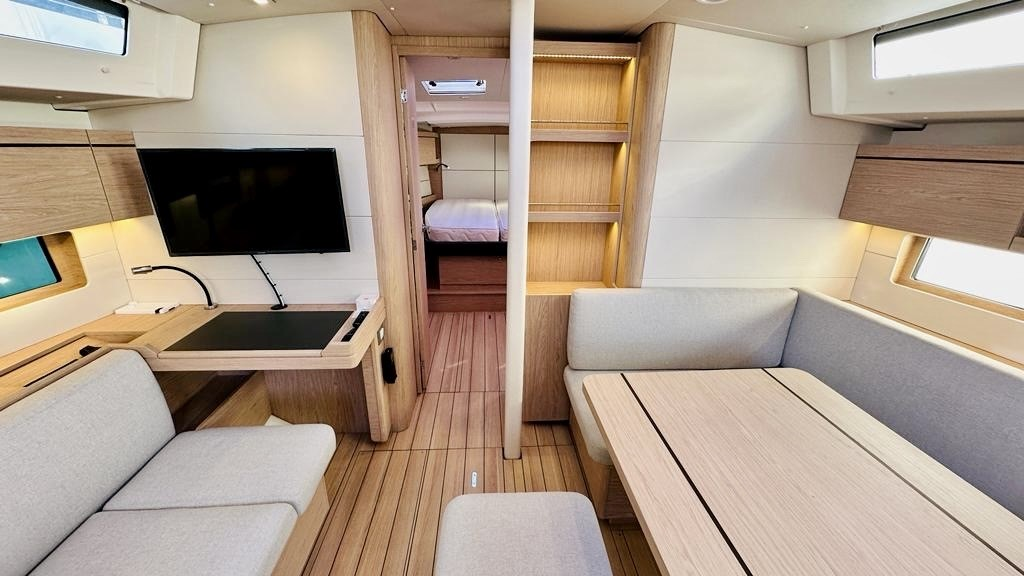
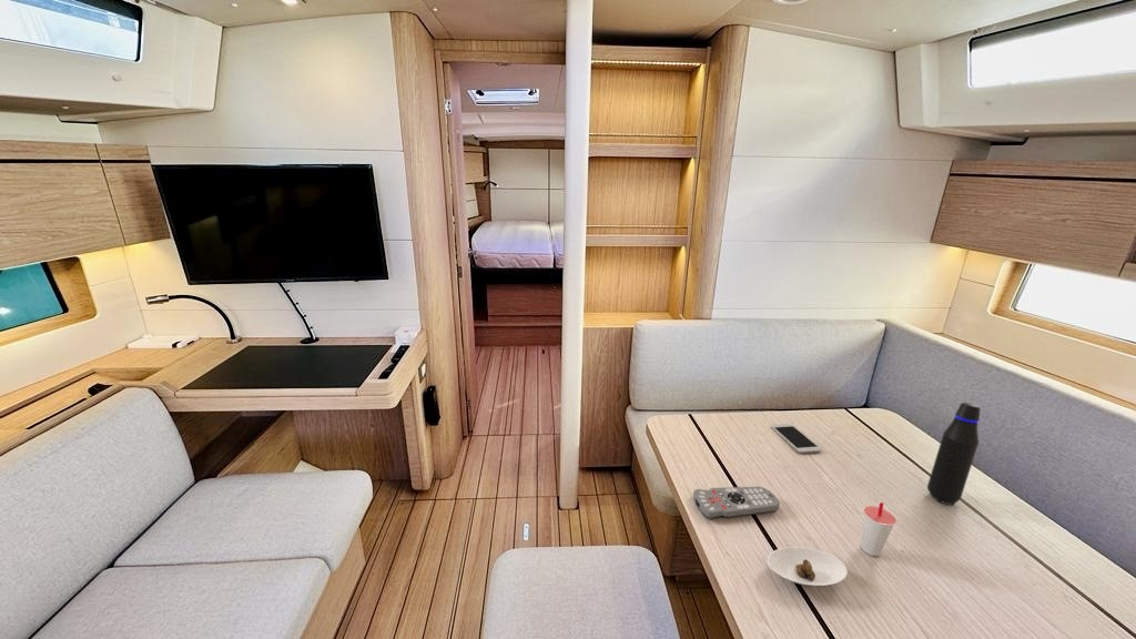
+ remote control (737, 501)
+ smartphone (794, 437)
+ water bottle (955, 454)
+ cup (876, 526)
+ saucer (805, 569)
